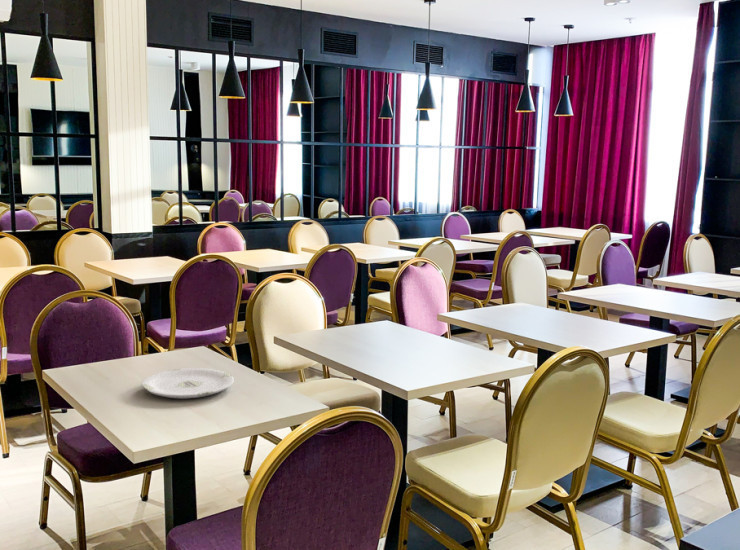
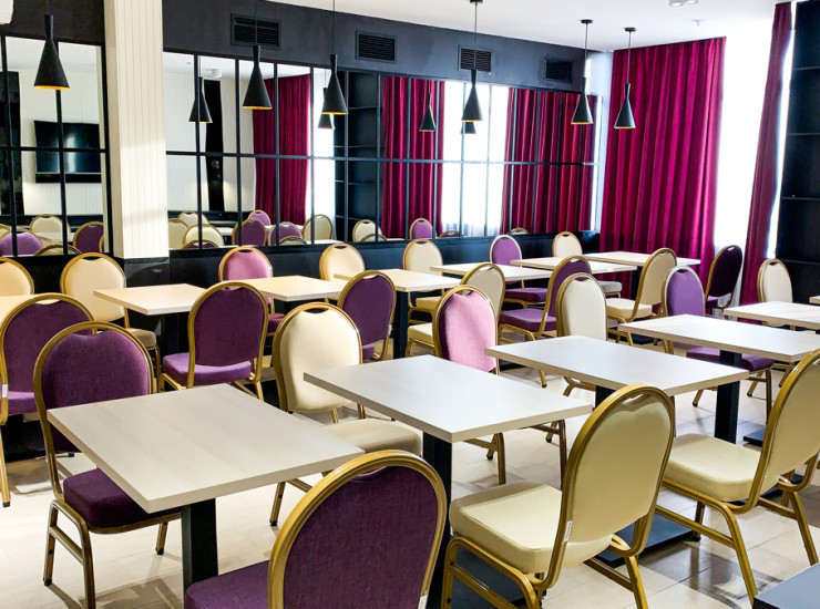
- plate (188, 384)
